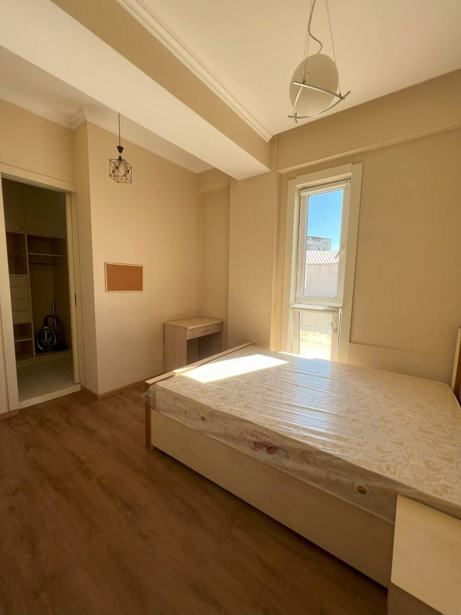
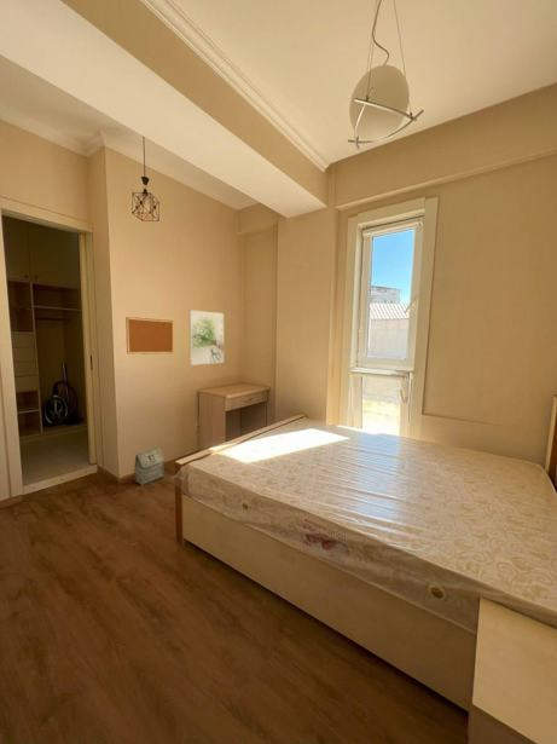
+ bag (149, 465)
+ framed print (207, 338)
